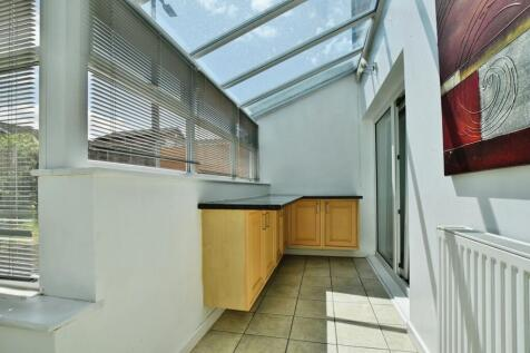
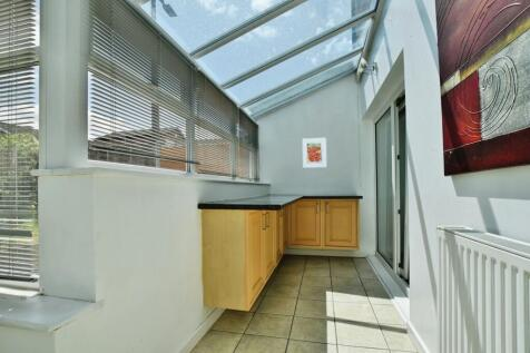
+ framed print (314, 153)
